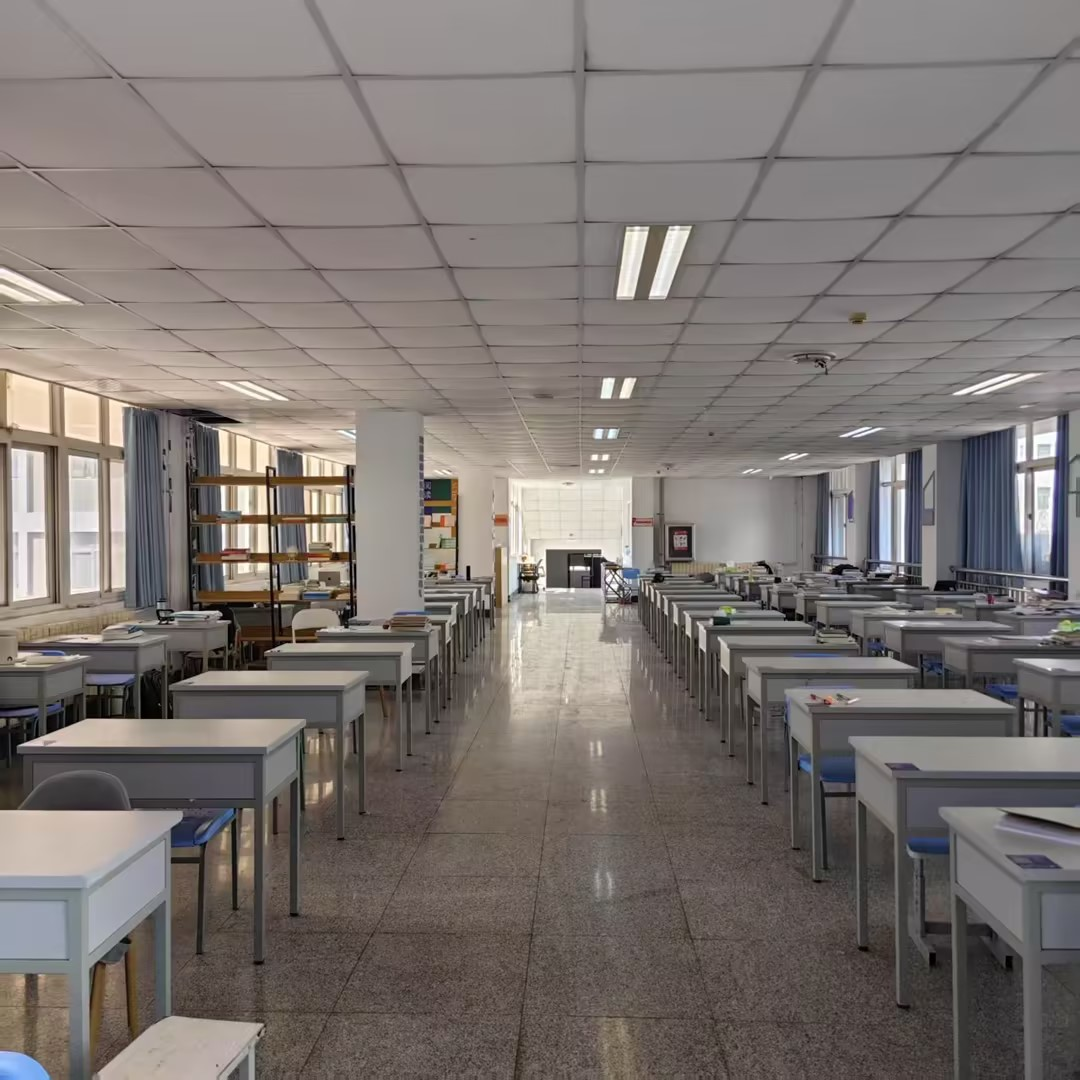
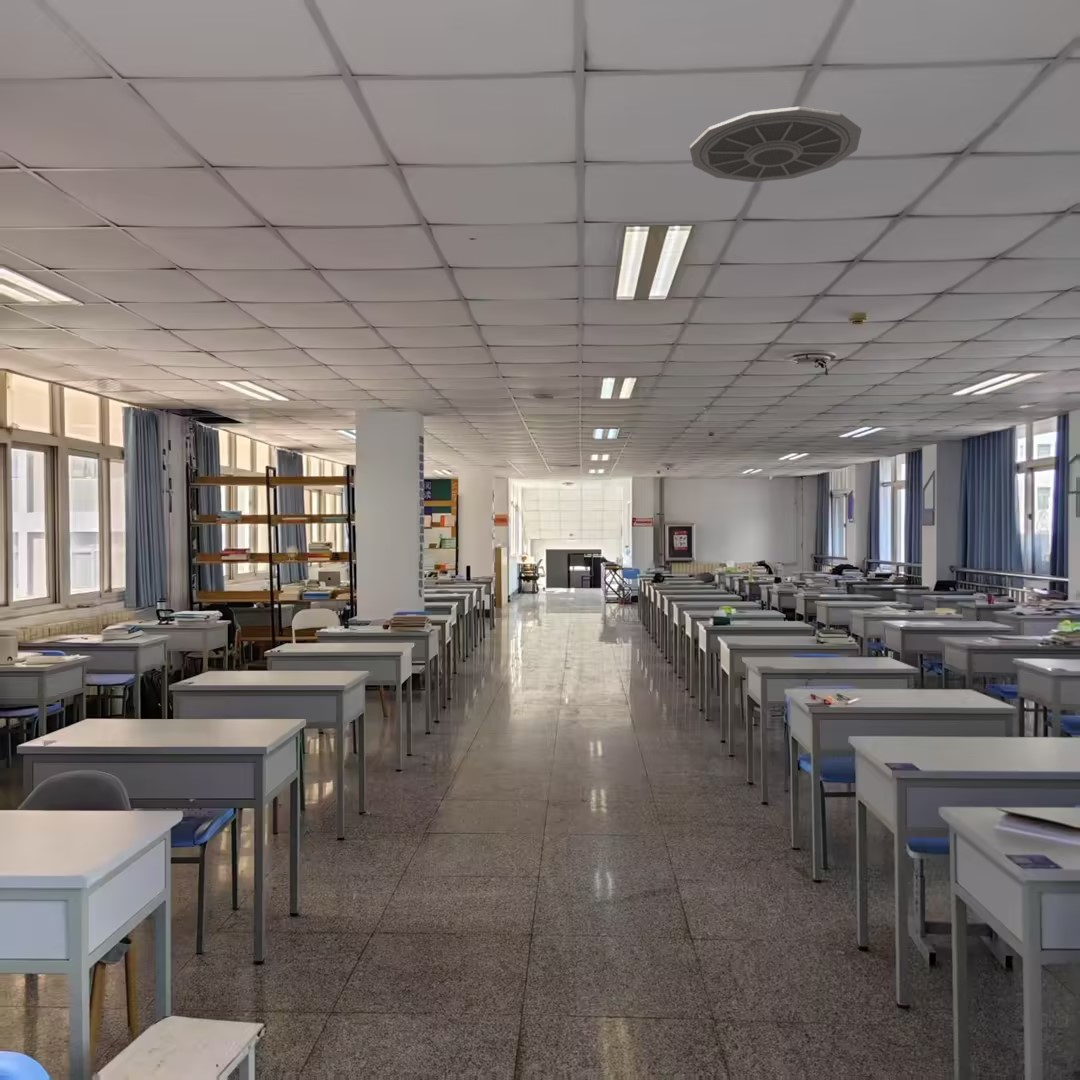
+ ceiling vent (773, 151)
